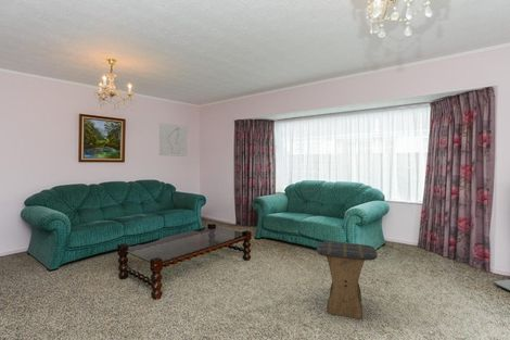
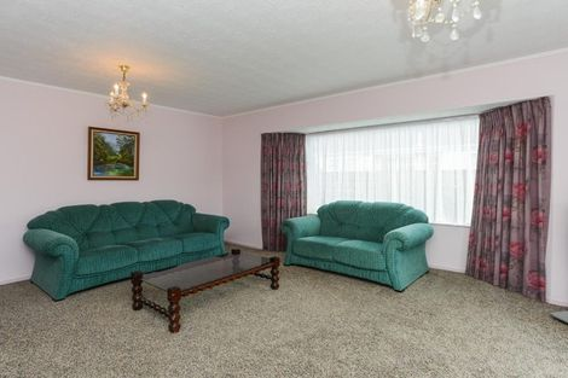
- stool (345, 277)
- wall art (174, 140)
